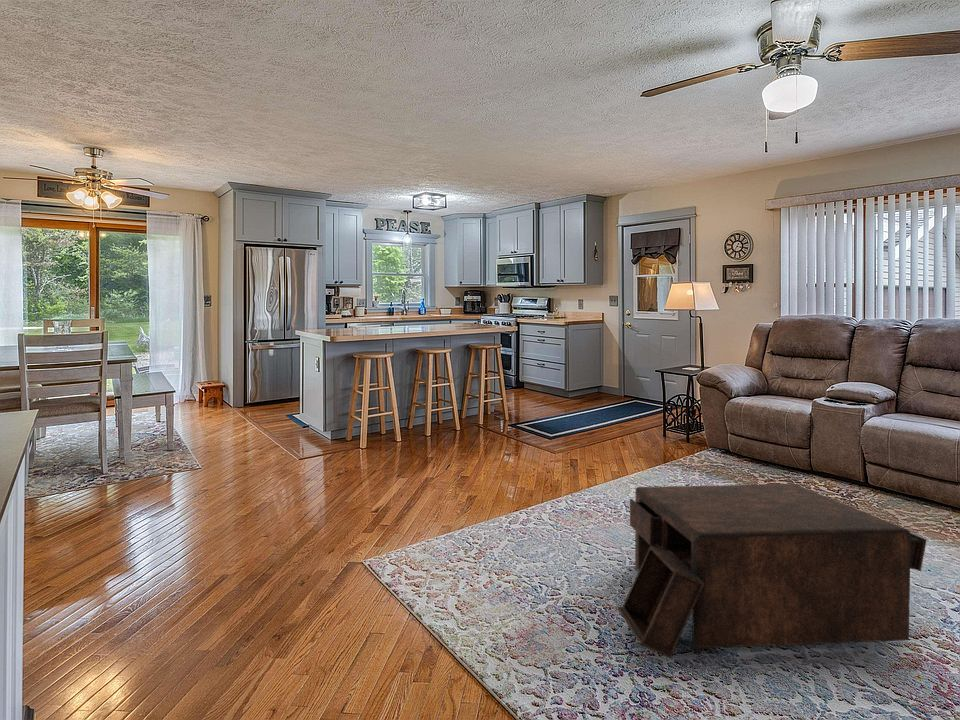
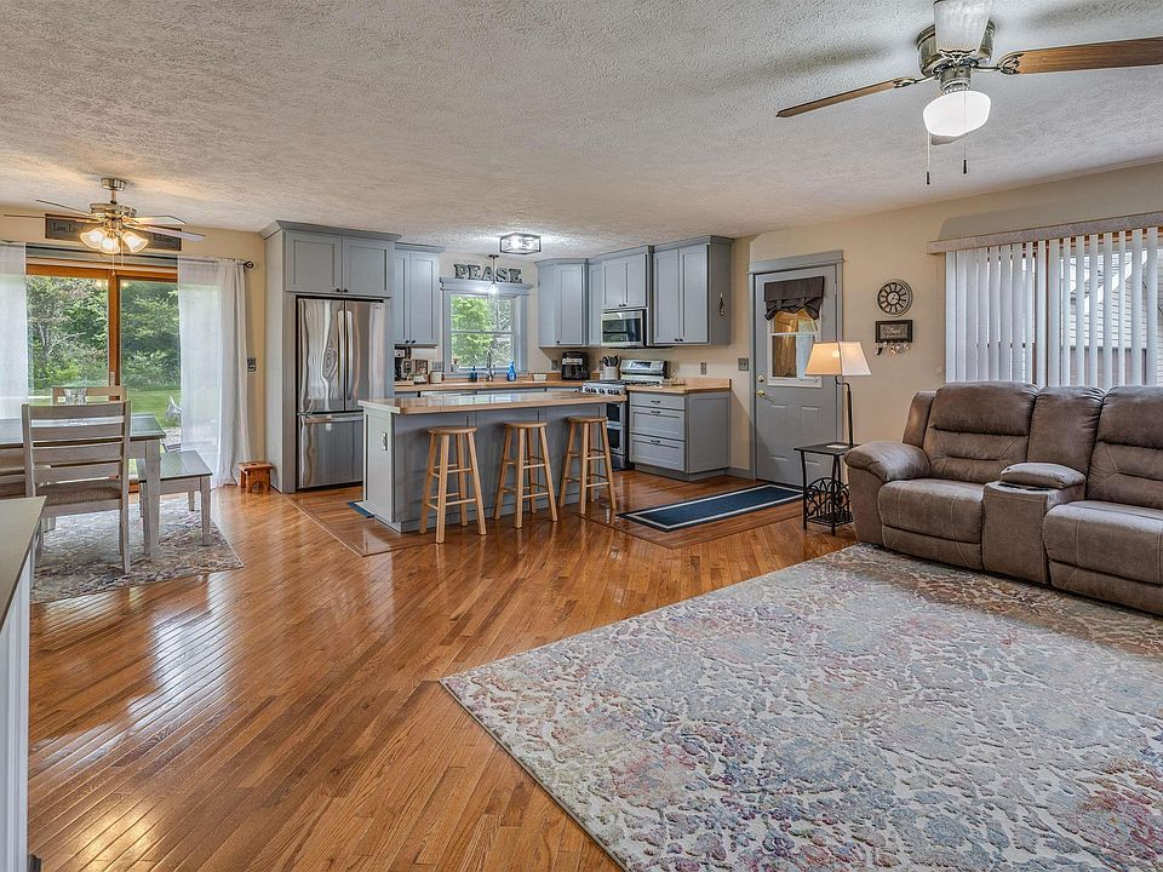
- coffee table (744, 556)
